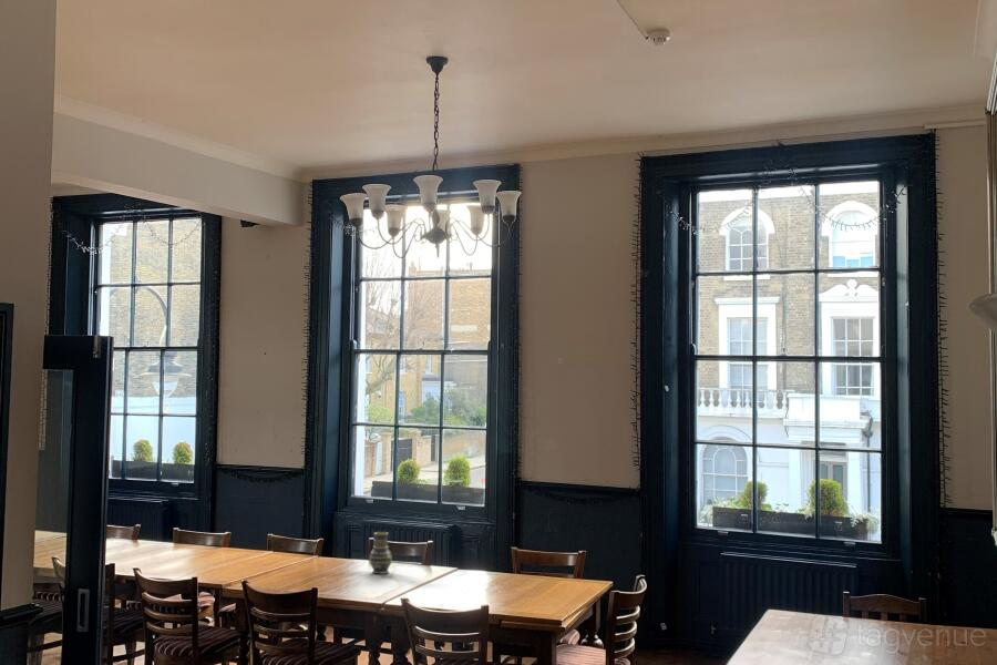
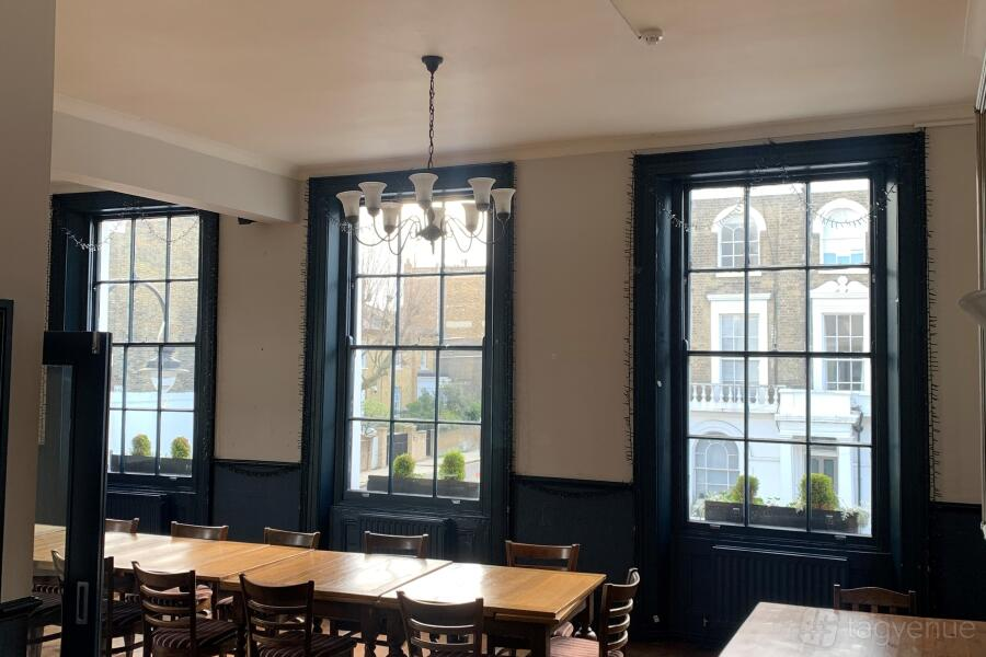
- vase (380, 552)
